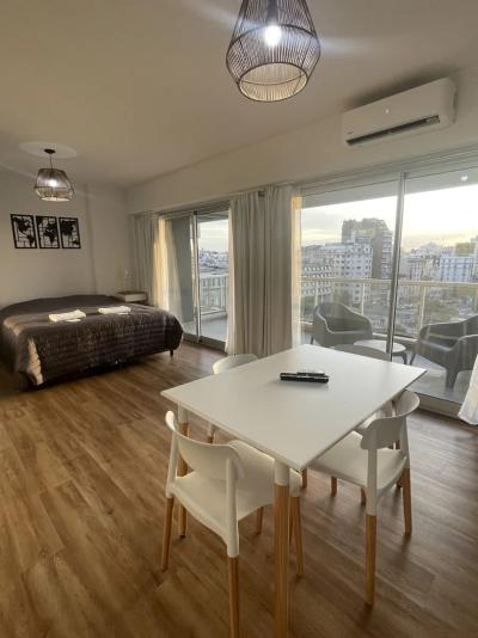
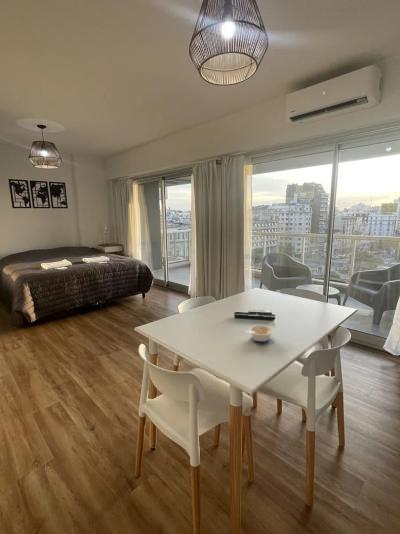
+ legume (260, 333)
